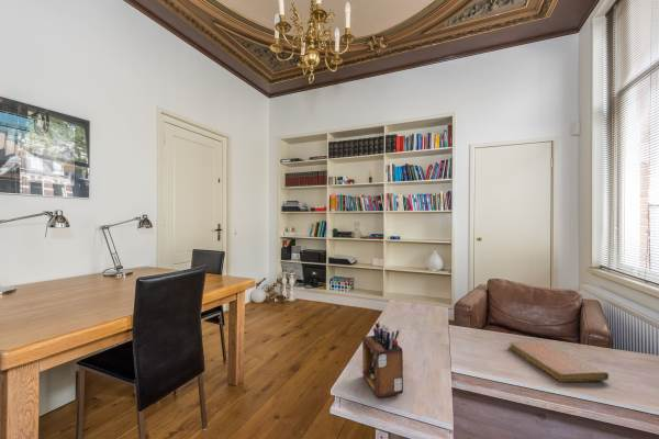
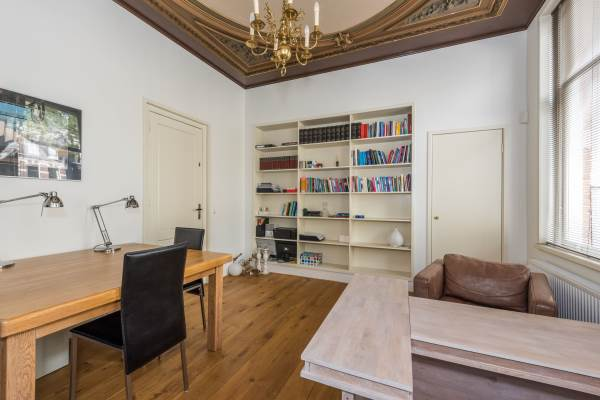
- desk organizer (381, 356)
- notebook (552, 358)
